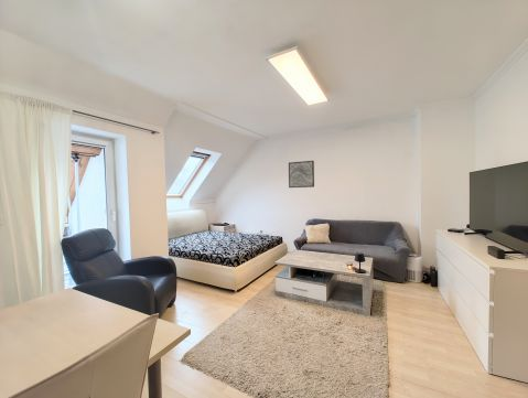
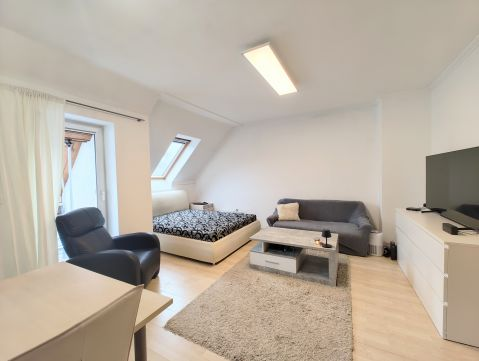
- wall art (301, 174)
